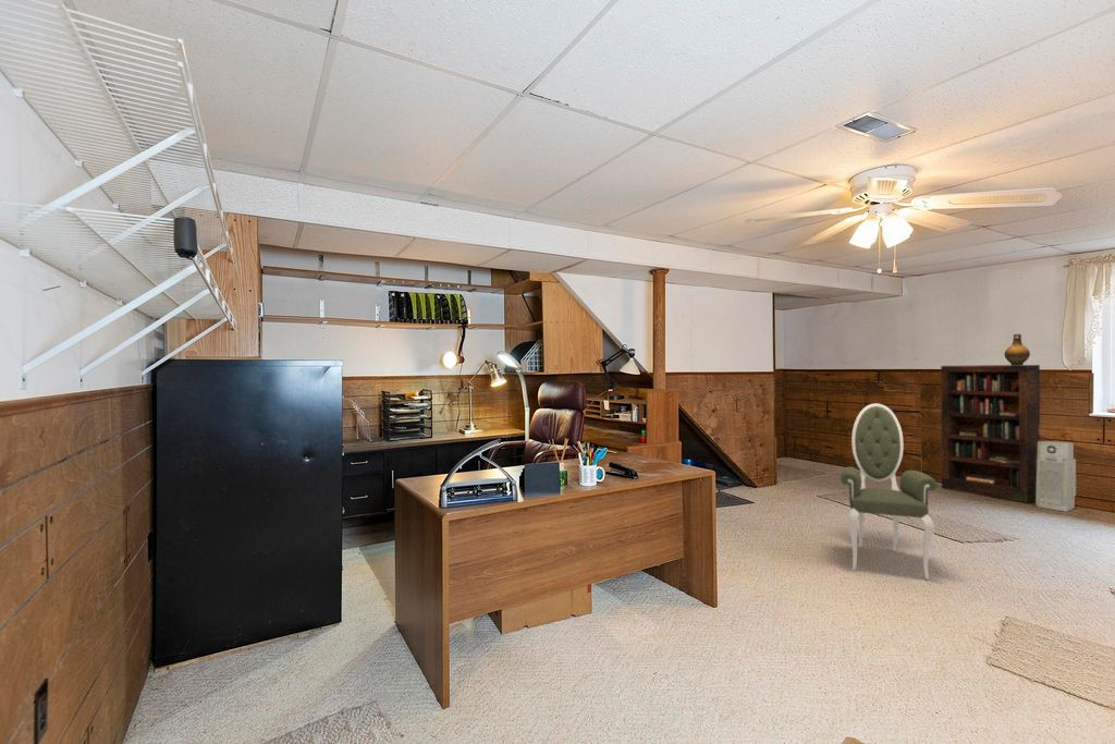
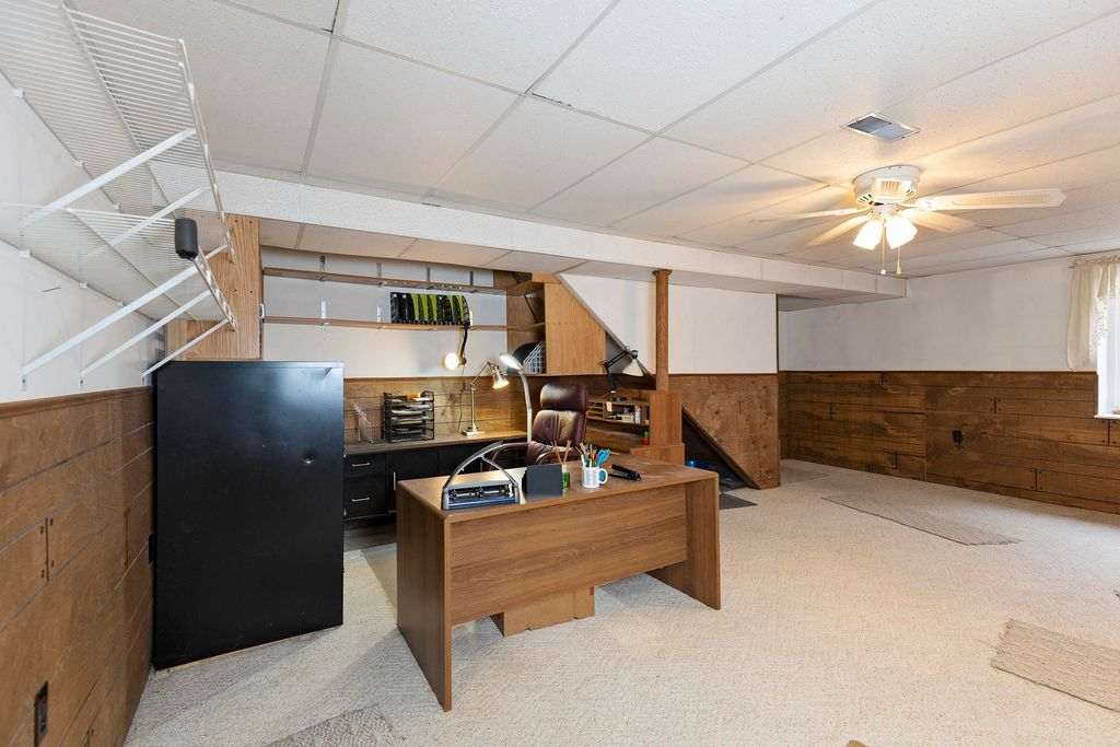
- armchair (882, 480)
- ceramic jug (1017, 349)
- air purifier (1056, 474)
- bookcase (988, 429)
